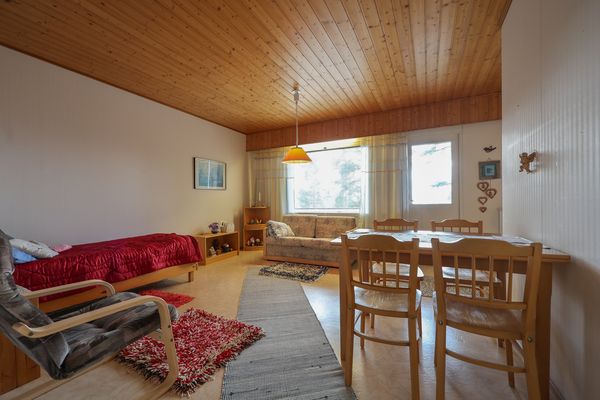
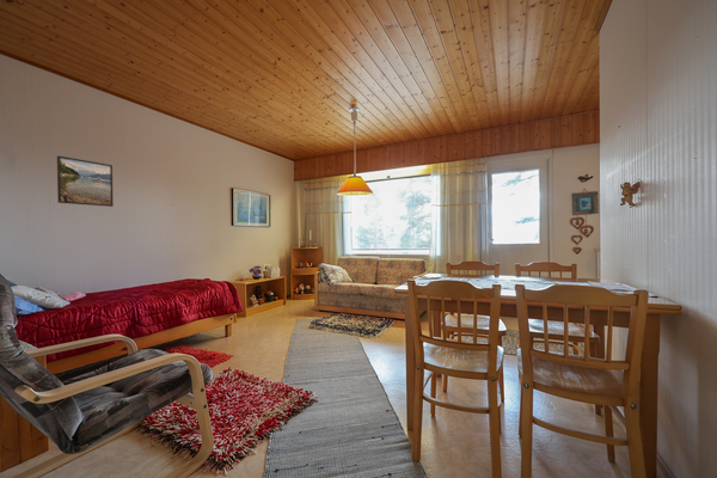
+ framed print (86, 182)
